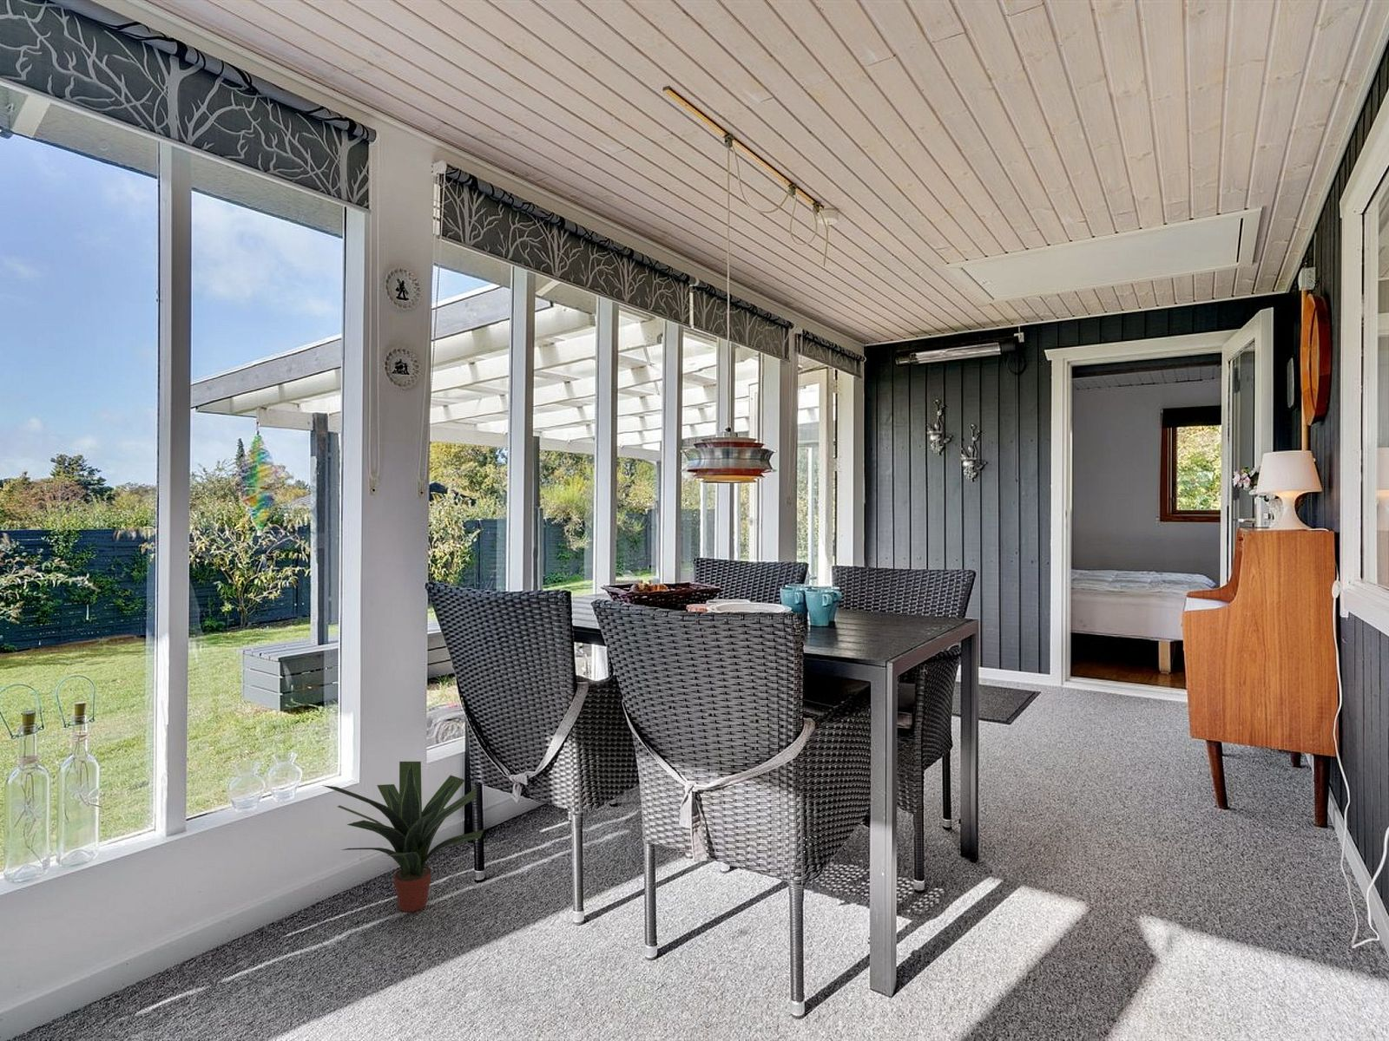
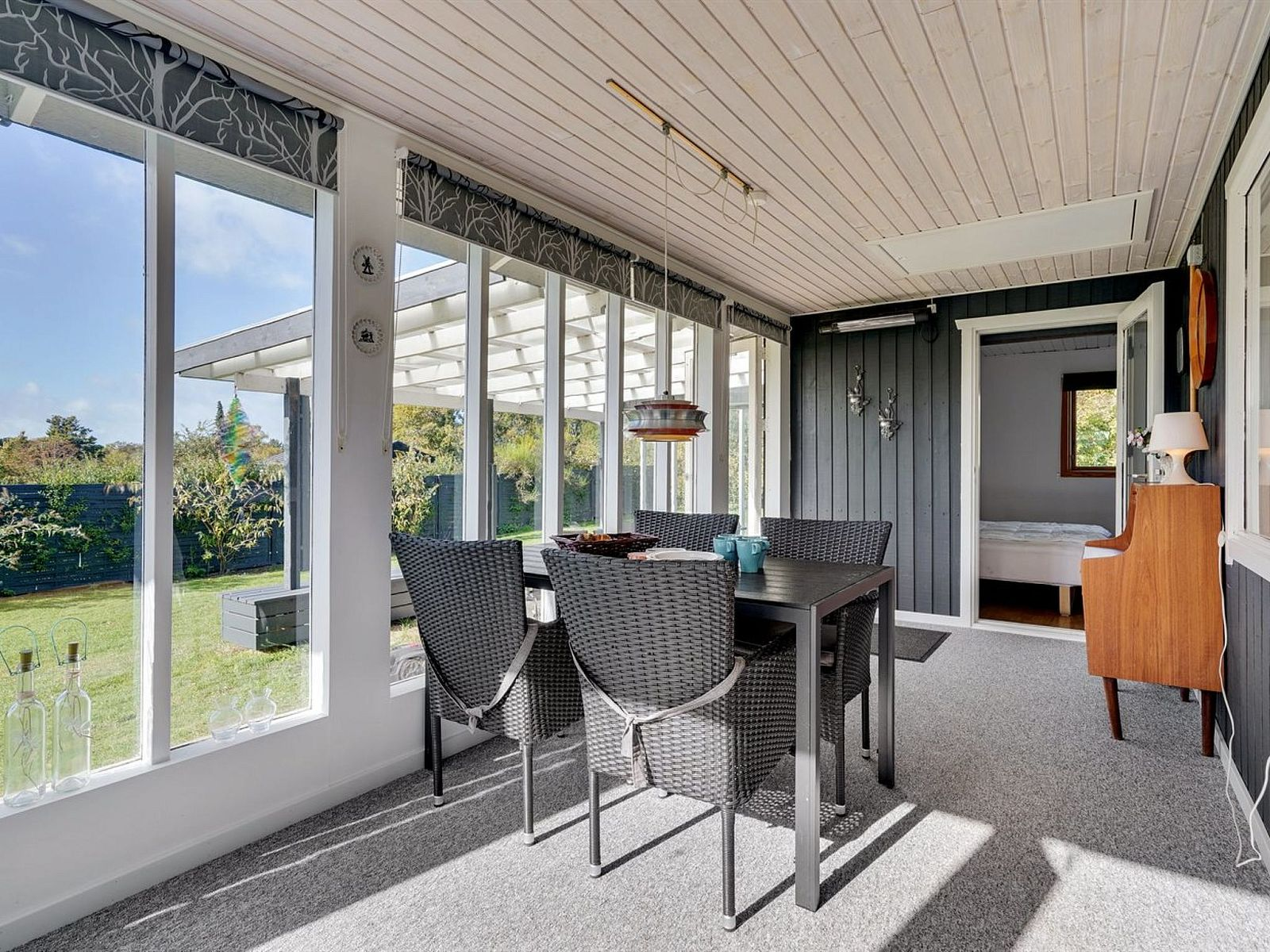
- potted plant (402, 834)
